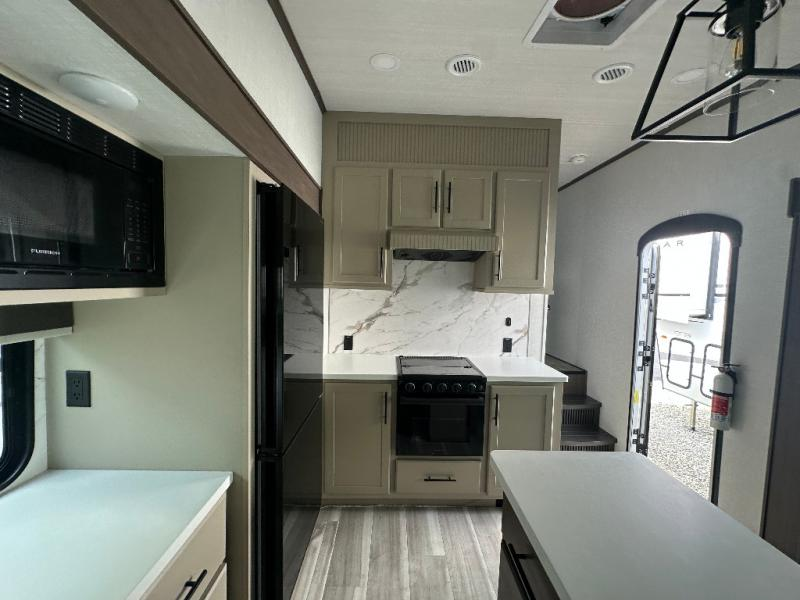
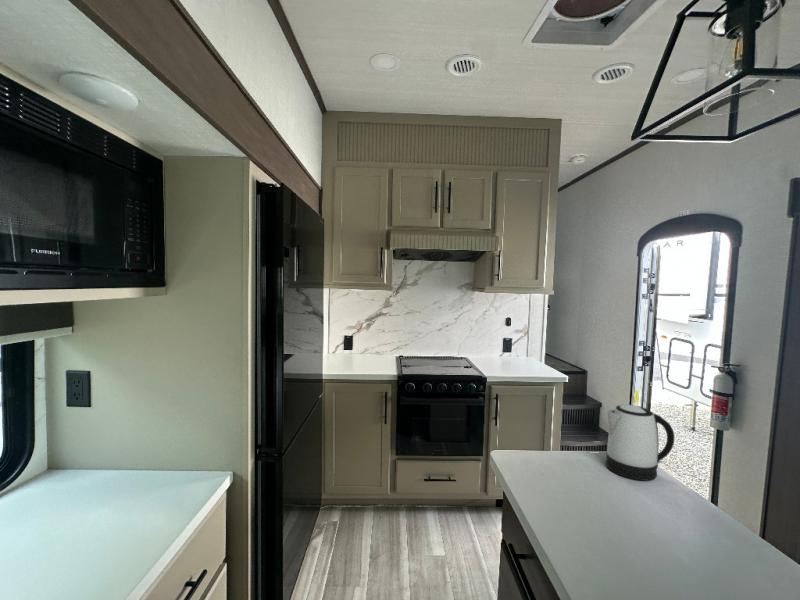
+ kettle (639, 439)
